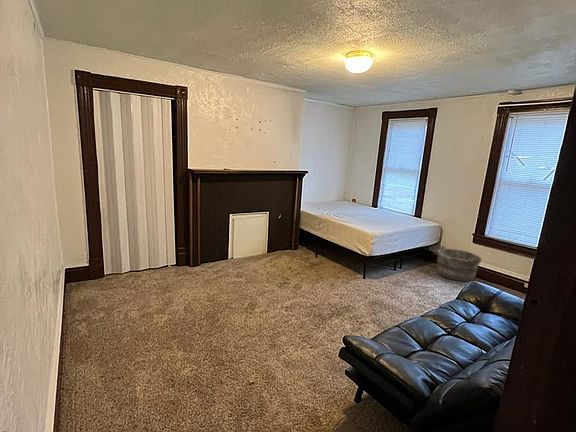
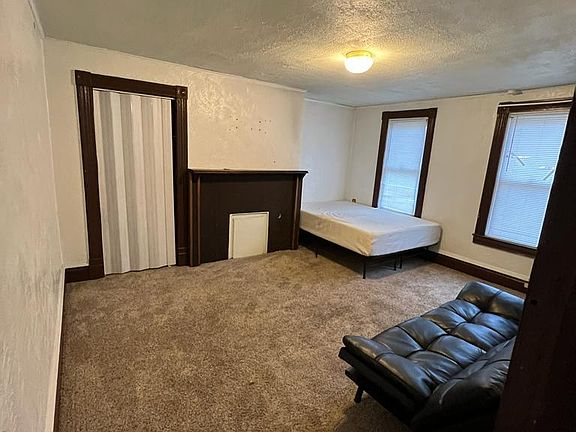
- bucket (455, 263)
